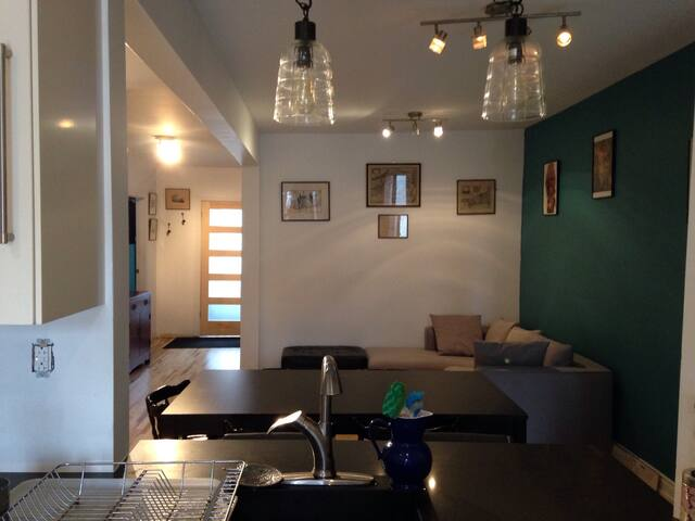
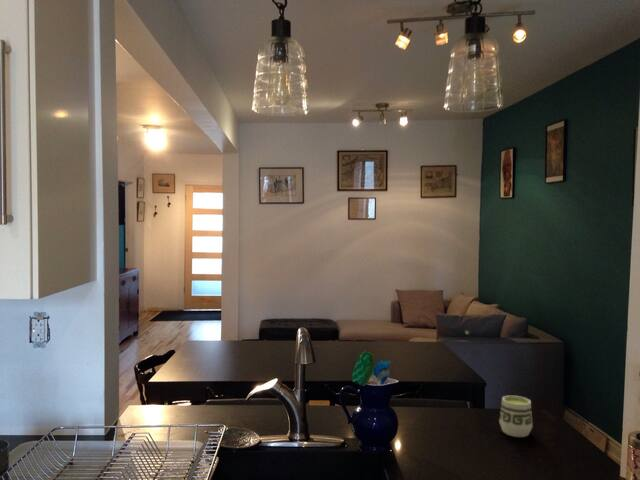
+ cup (515, 416)
